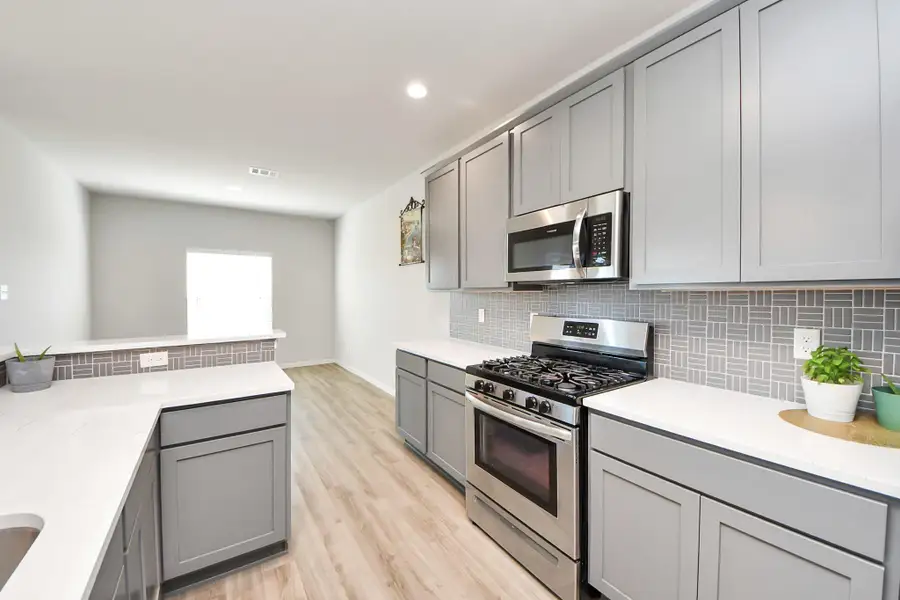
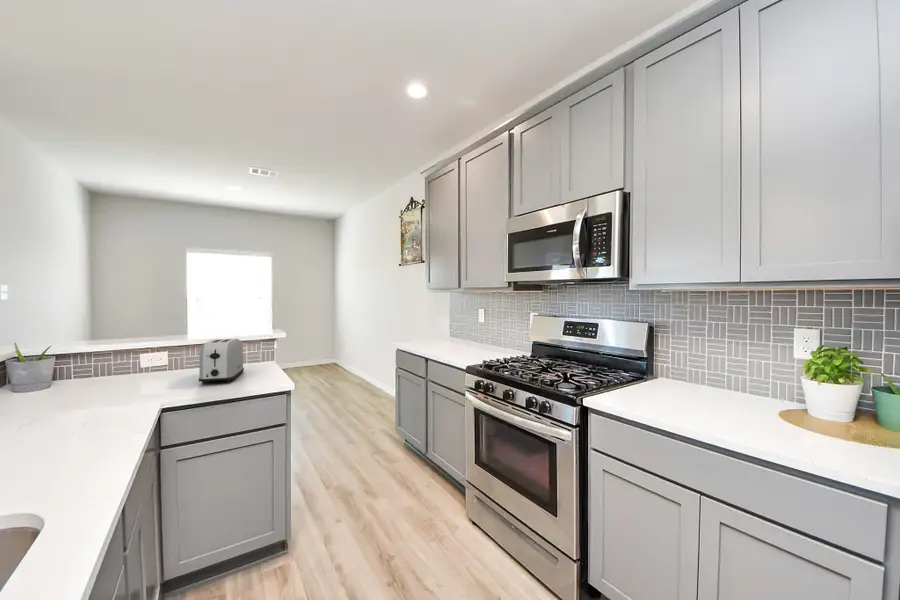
+ toaster (222, 359)
